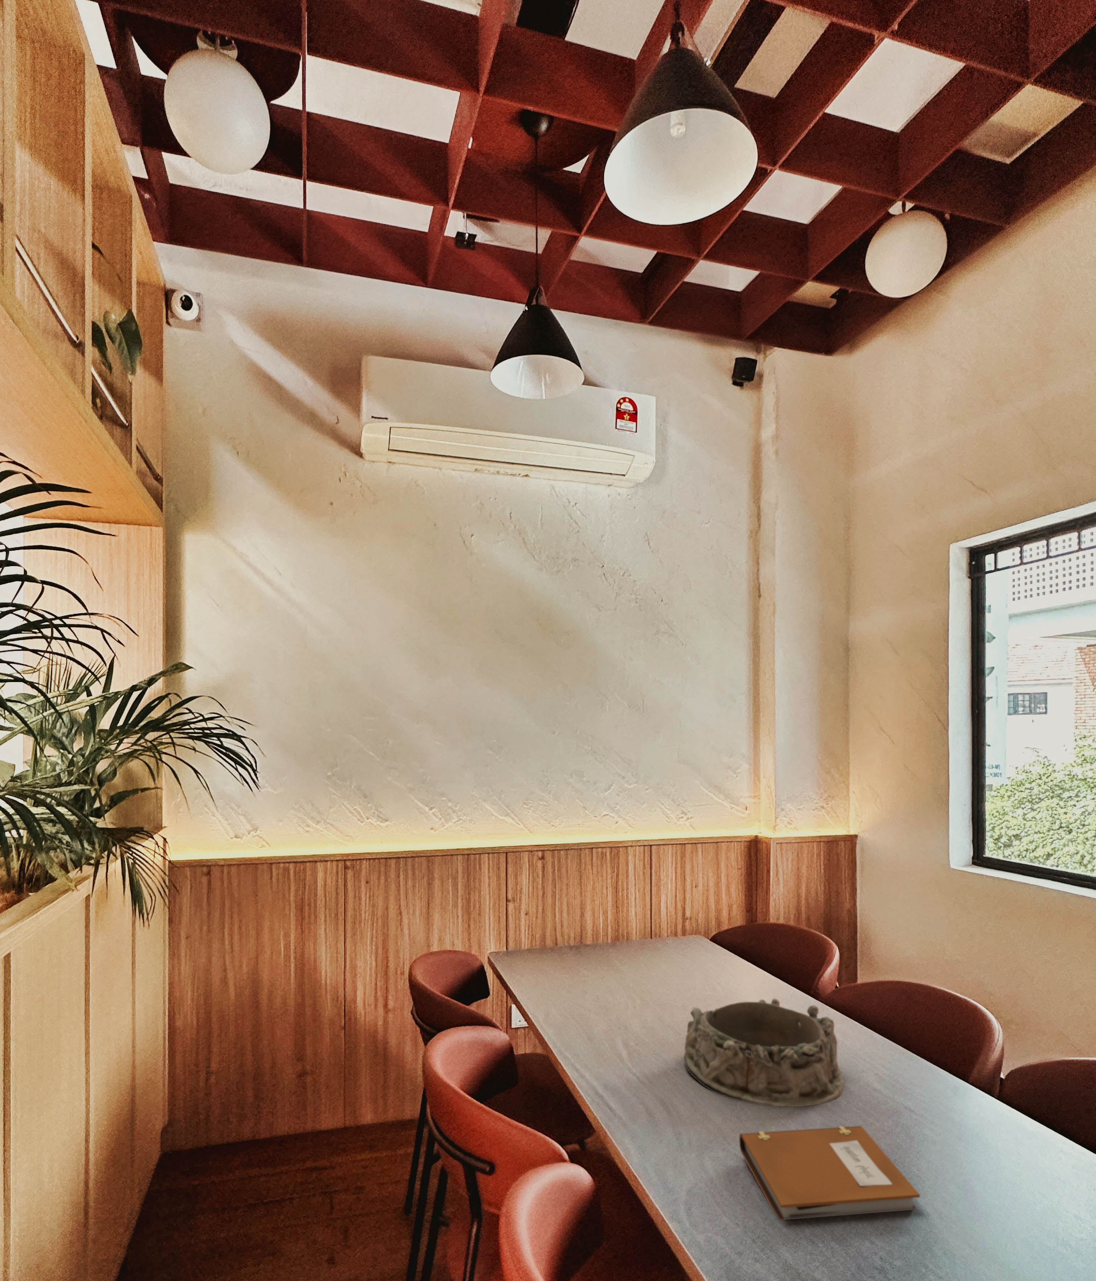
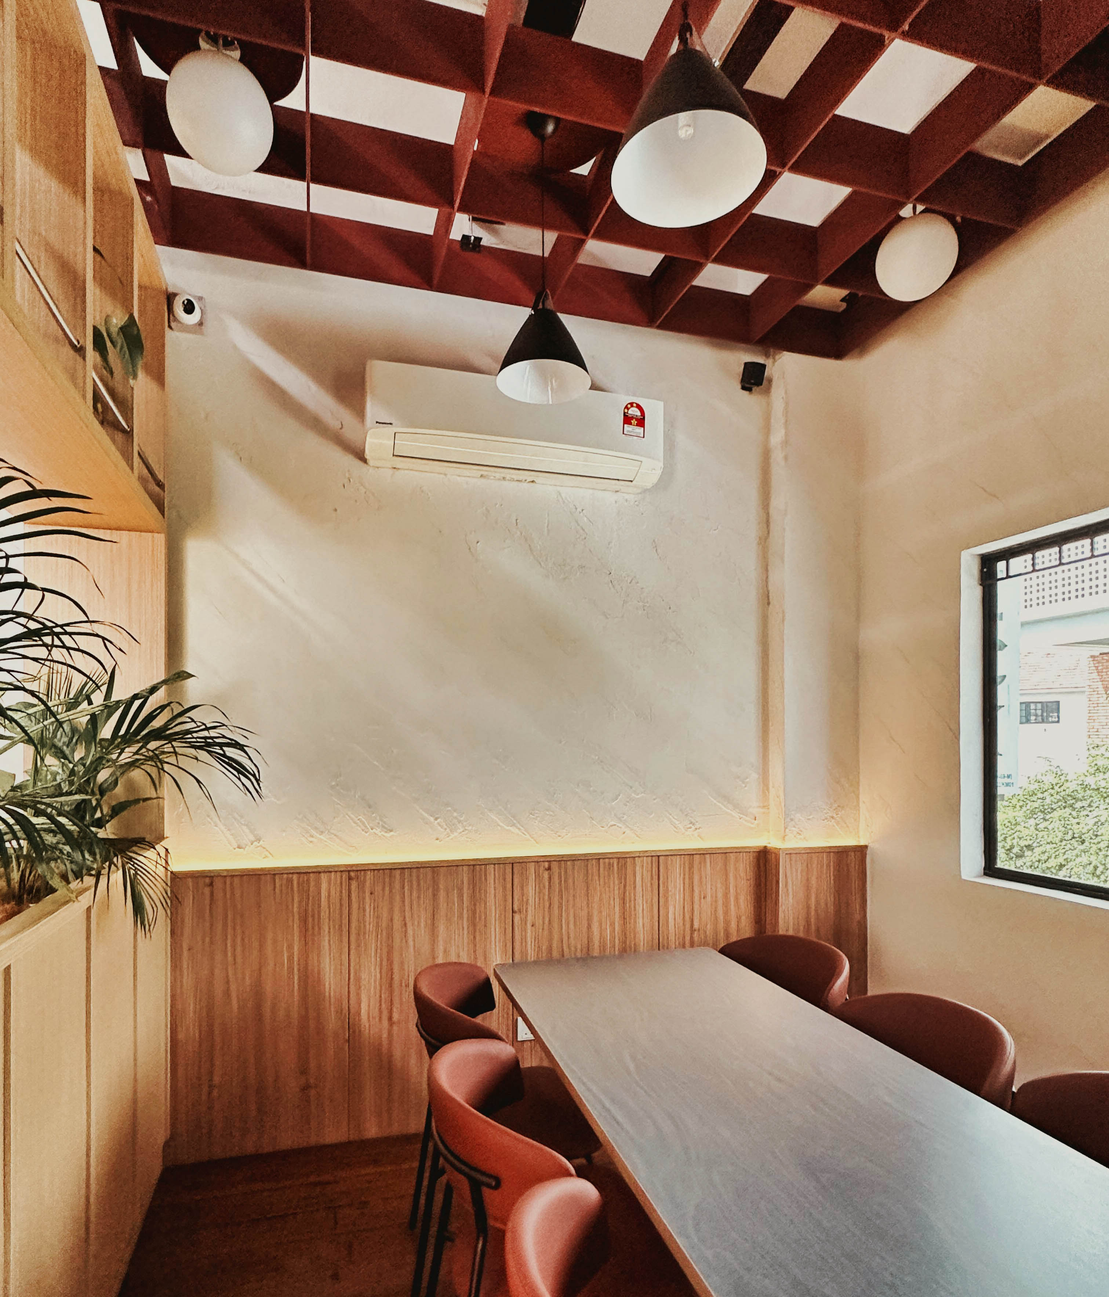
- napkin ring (763, 1045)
- notebook (827, 1170)
